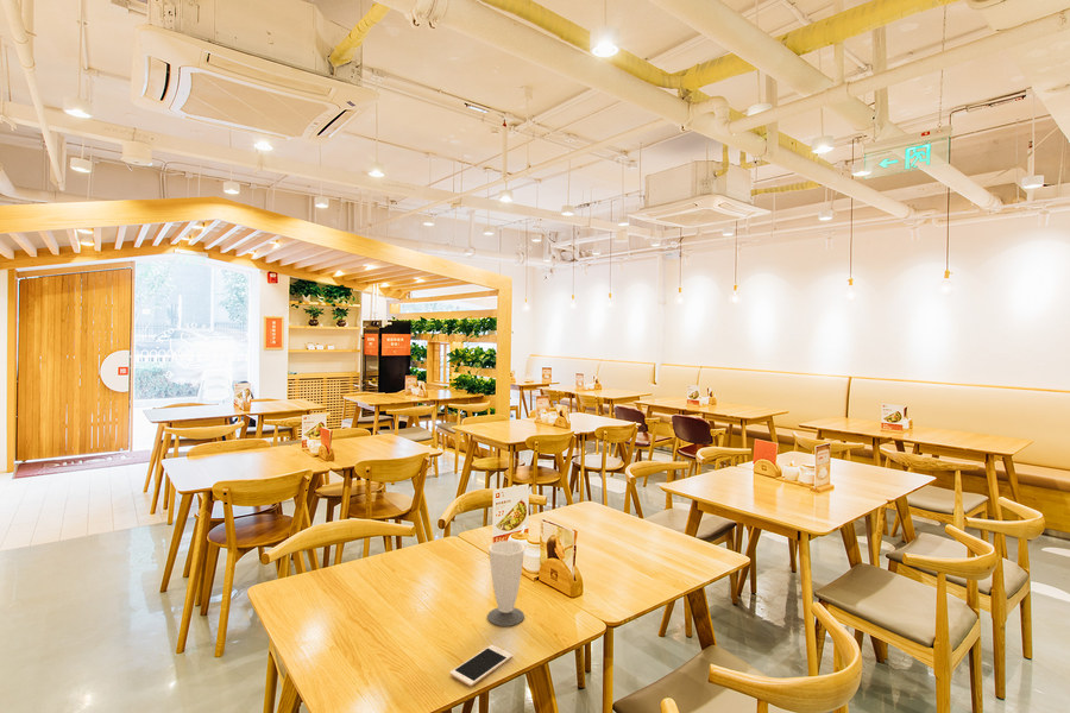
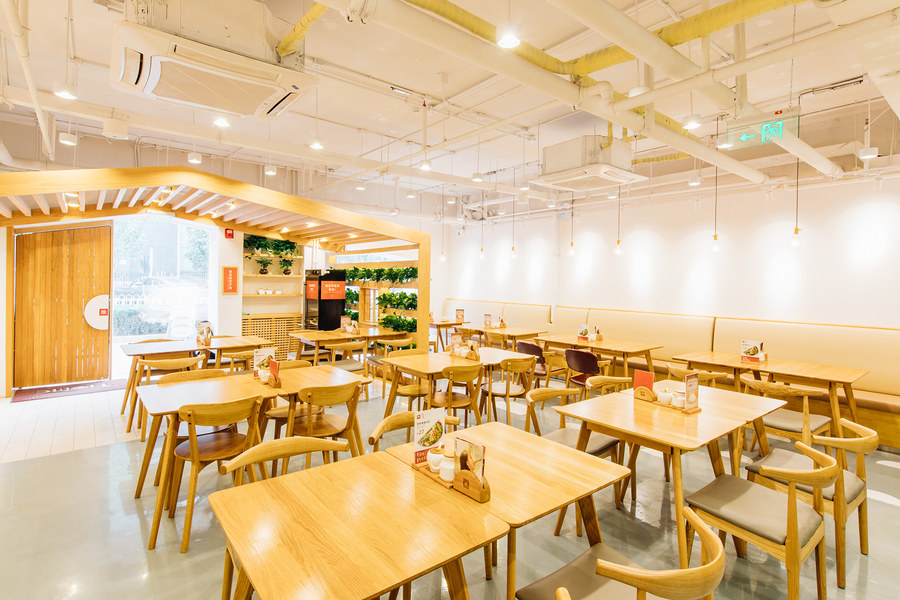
- cell phone (482, 664)
- cup (505, 581)
